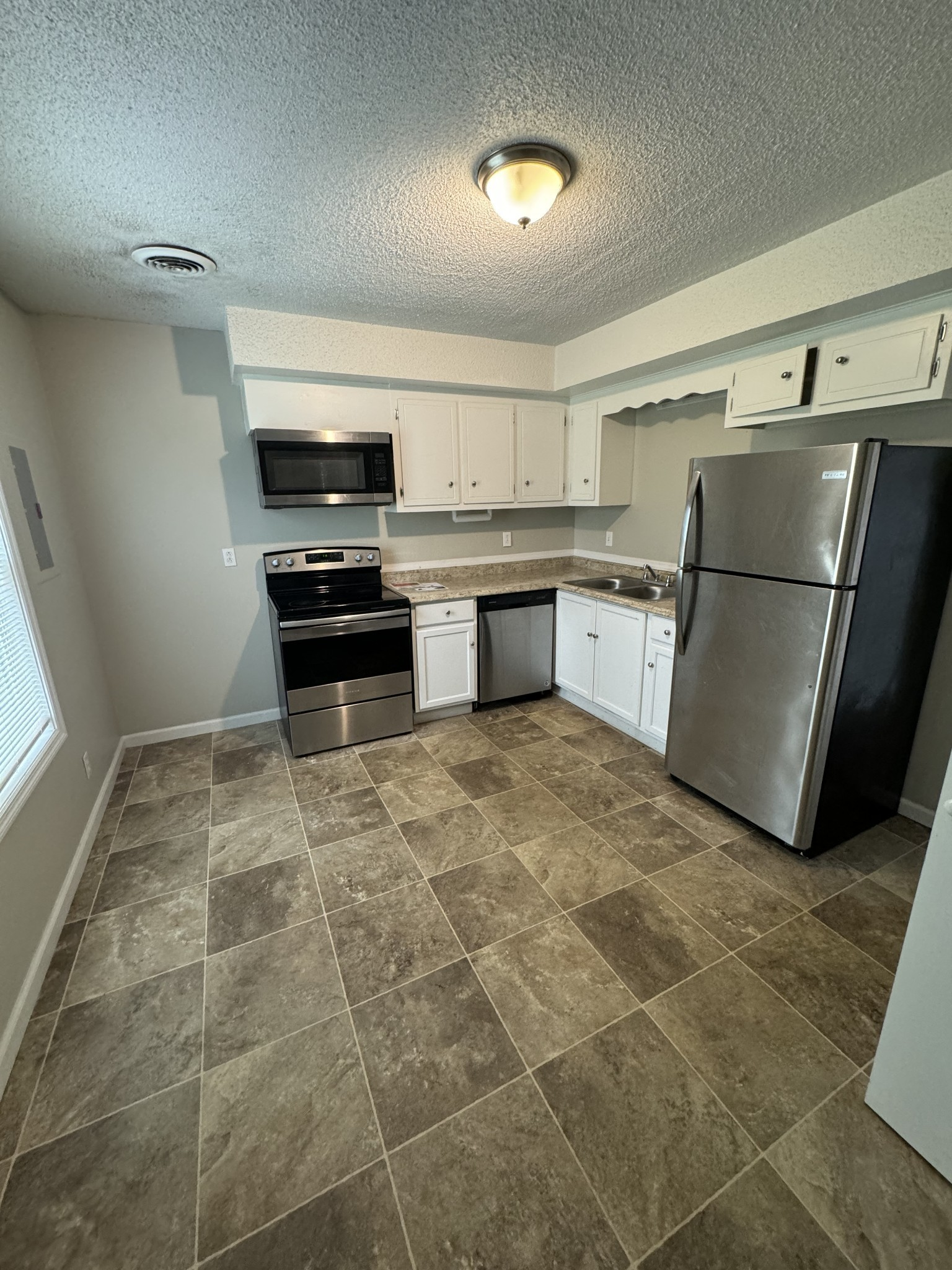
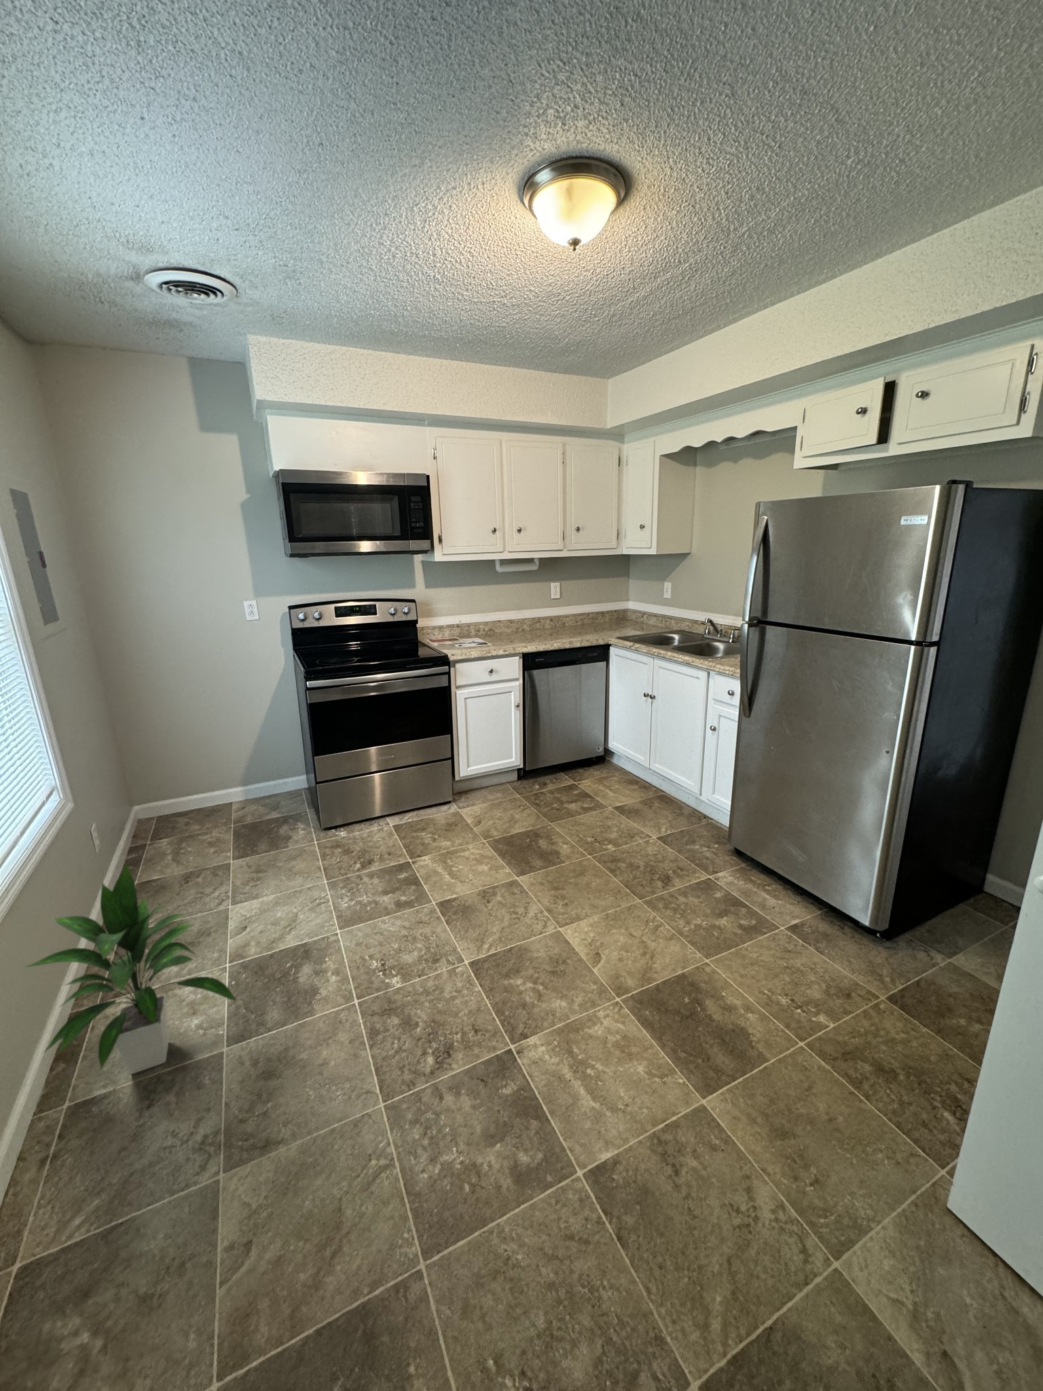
+ indoor plant (137, 977)
